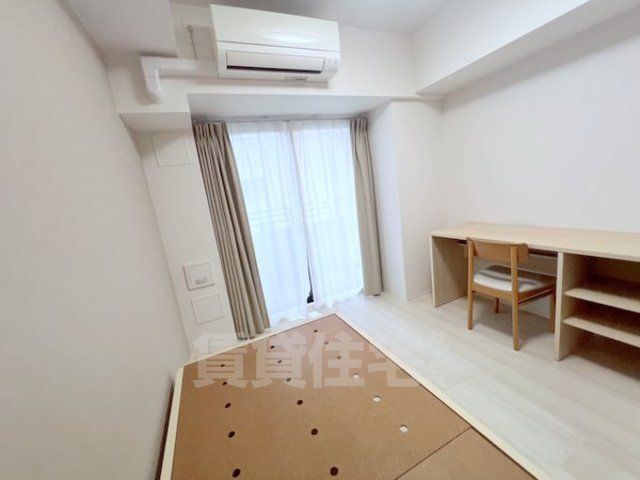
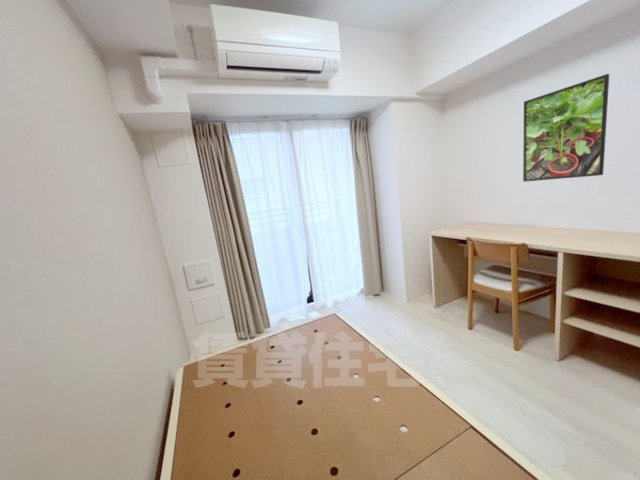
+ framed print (560, 135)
